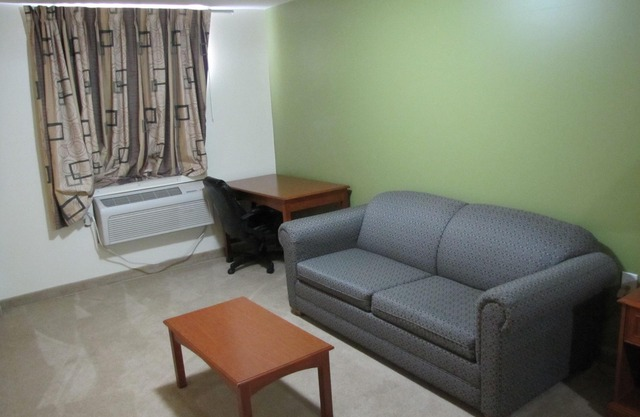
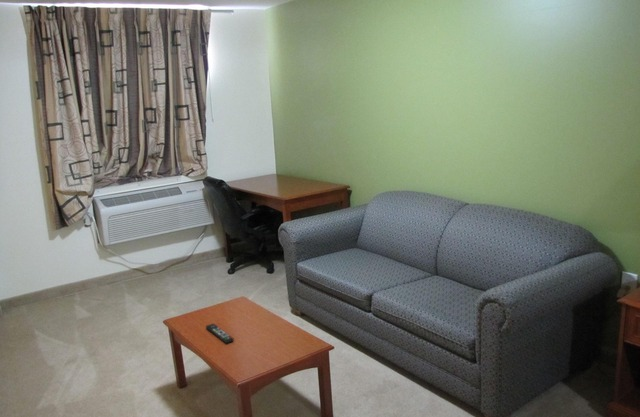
+ remote control (219, 333)
